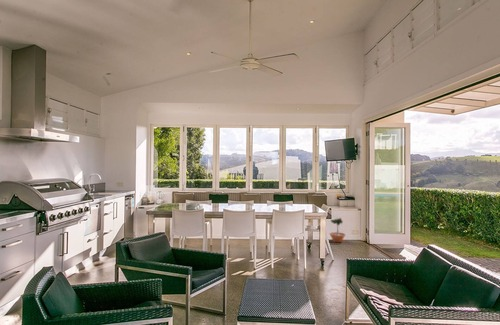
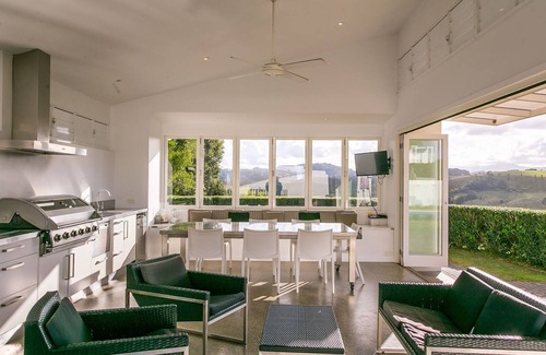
- potted tree (337, 228)
